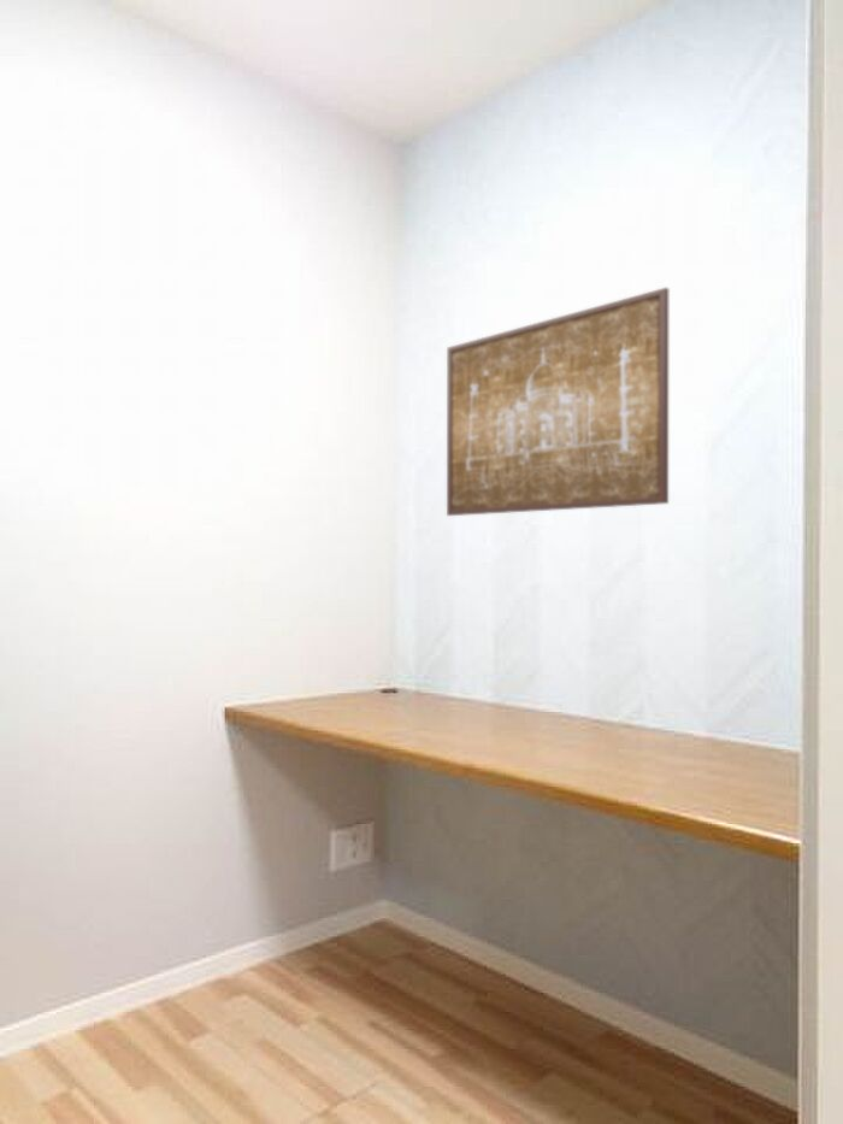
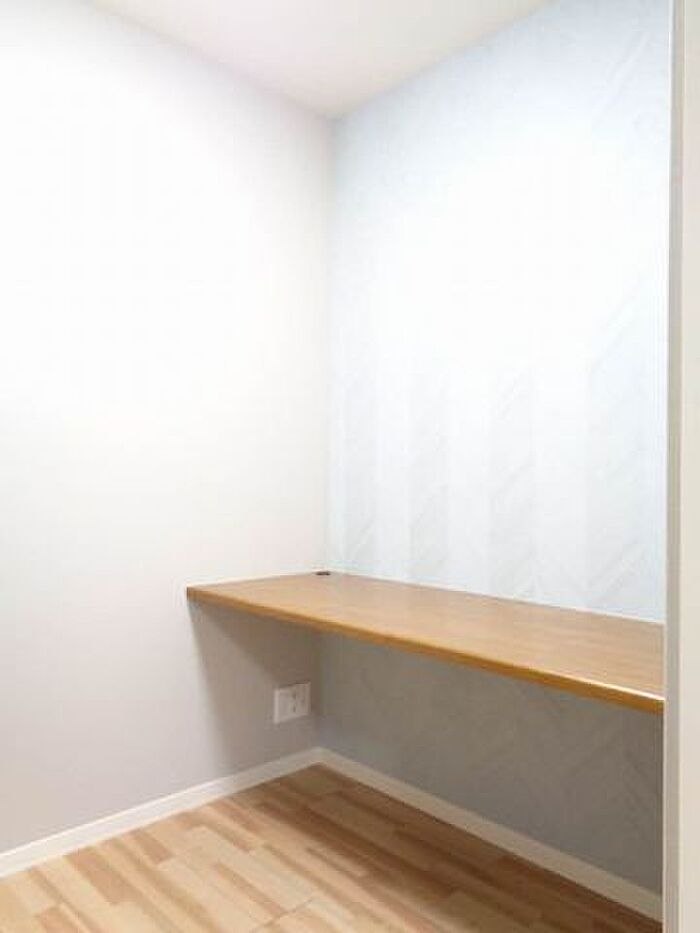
- wall art (543, 416)
